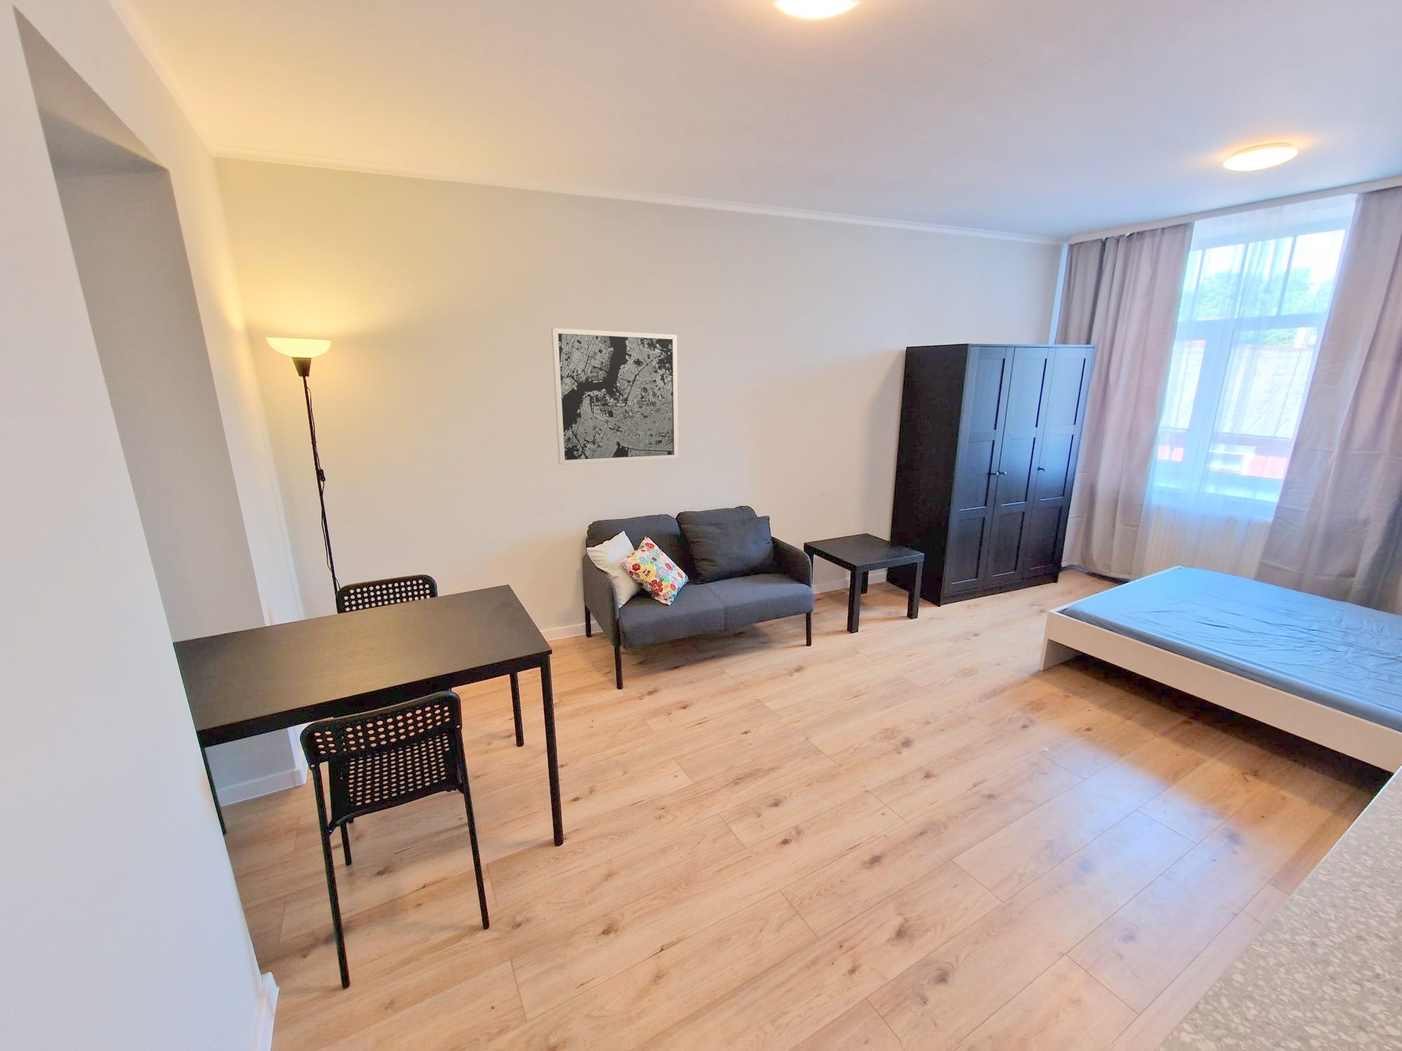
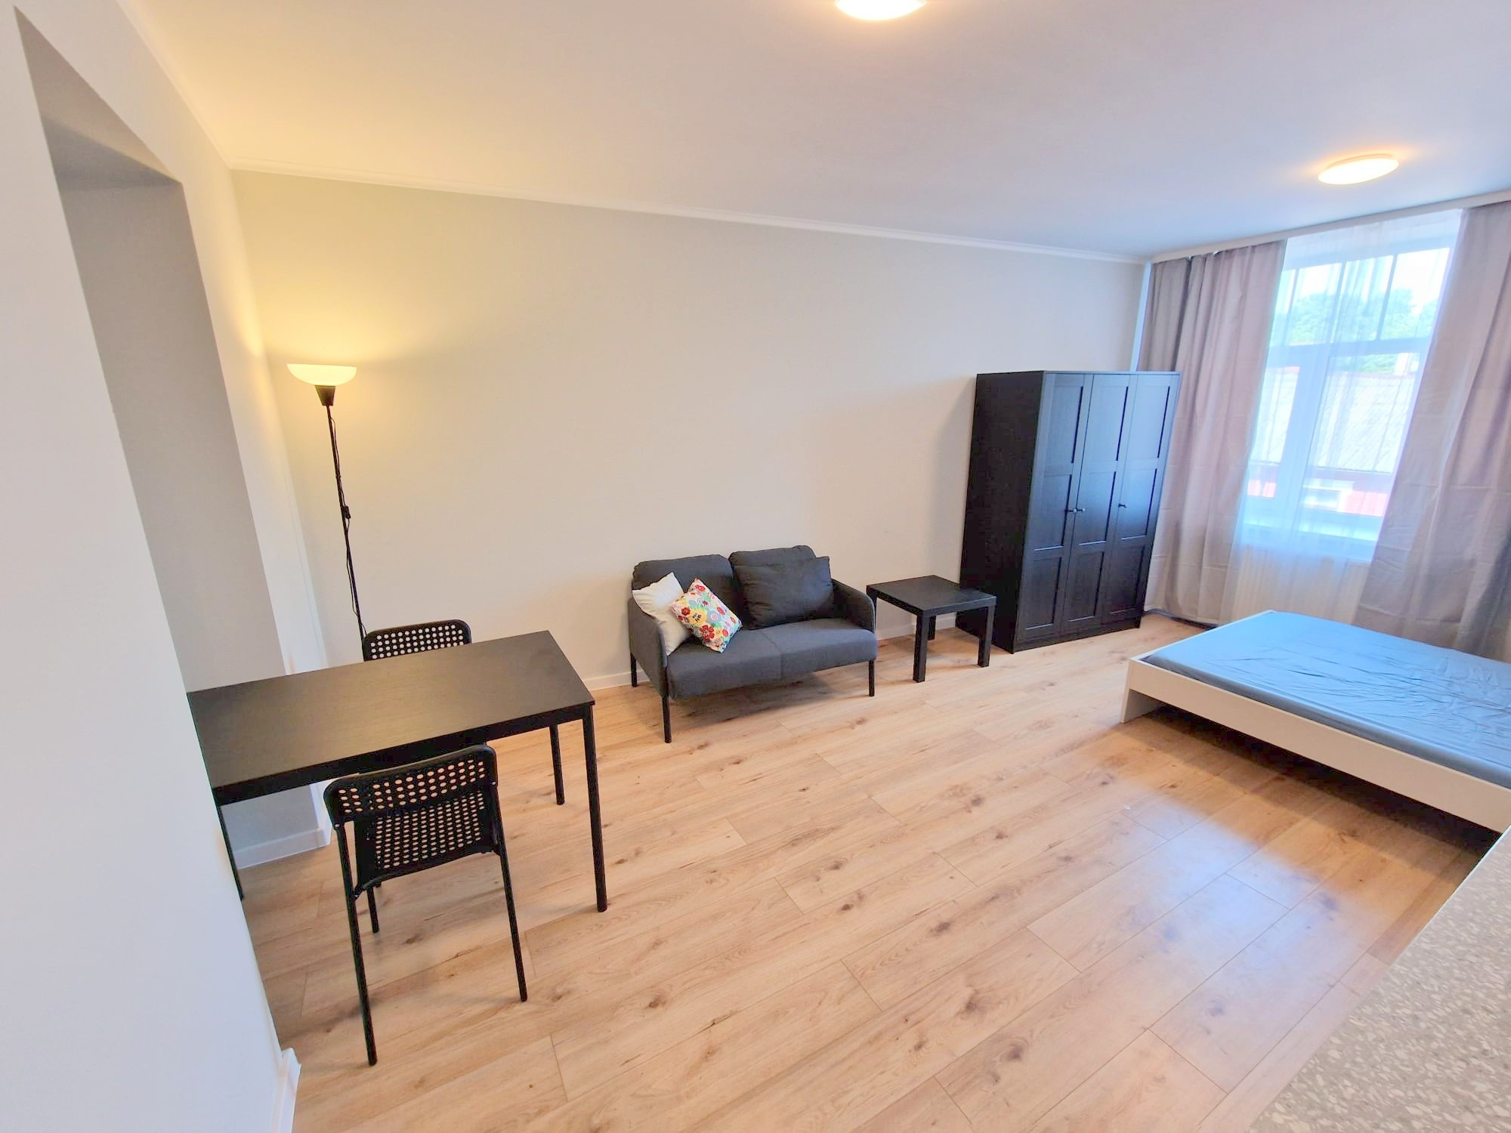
- wall art (618, 397)
